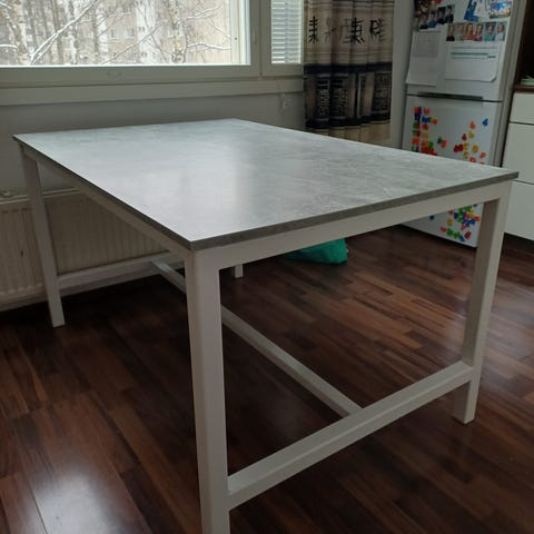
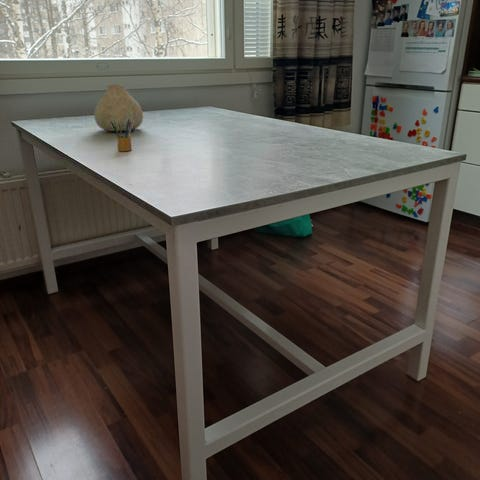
+ pencil box (121, 133)
+ vase (118, 107)
